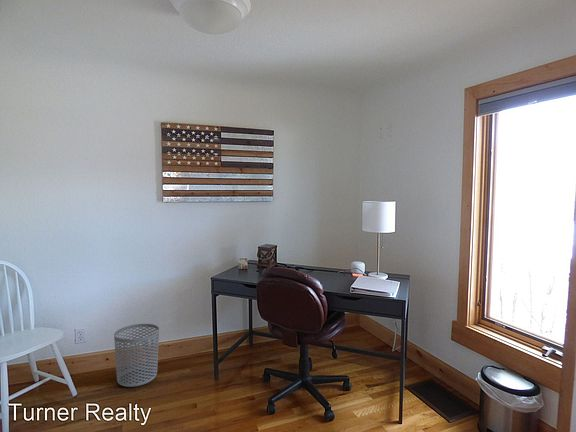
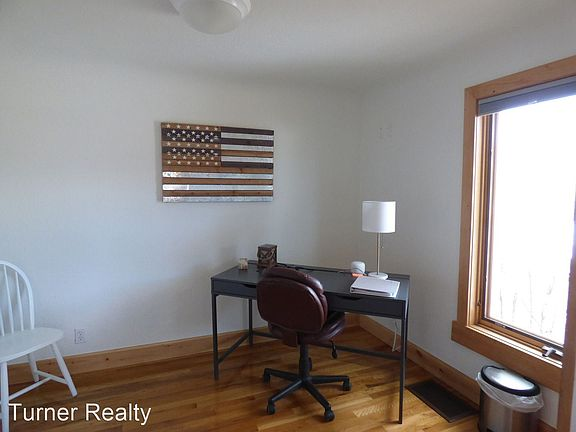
- waste bin (137, 354)
